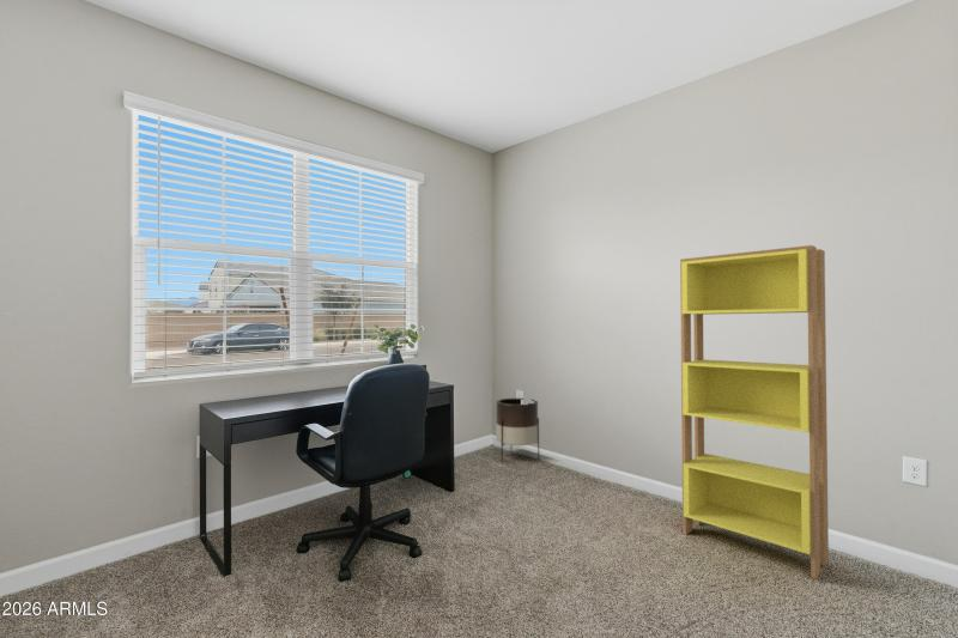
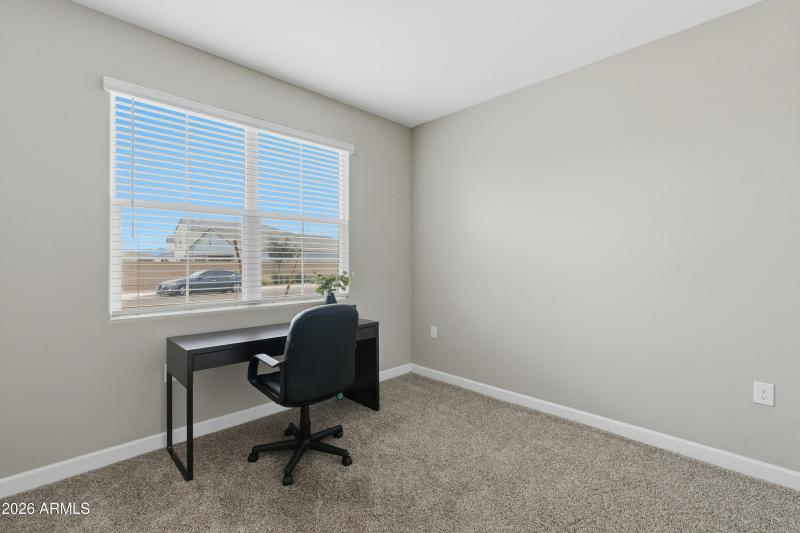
- bookcase (748, 400)
- planter (516, 429)
